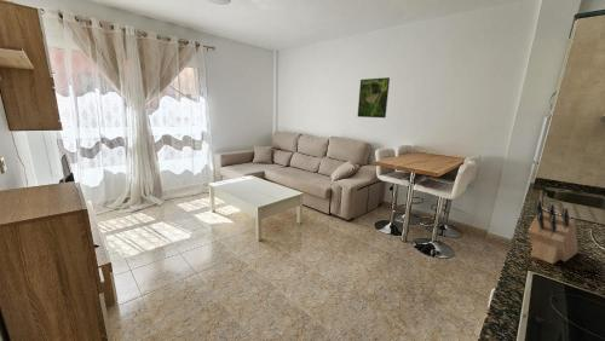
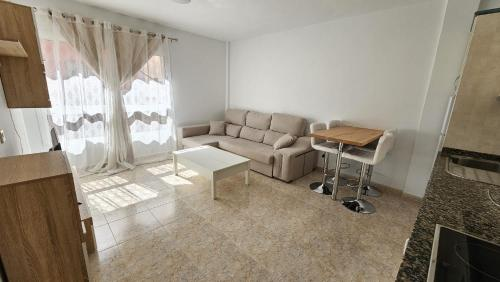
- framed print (373, 98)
- knife block (555, 227)
